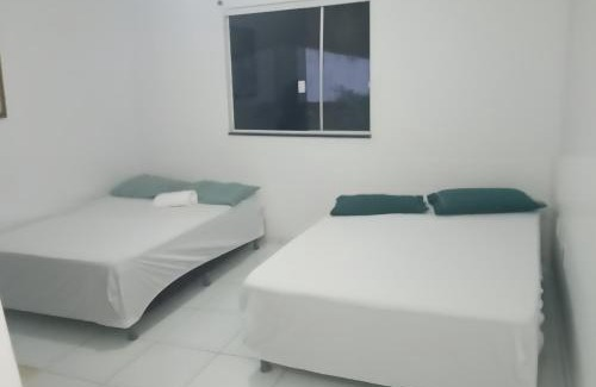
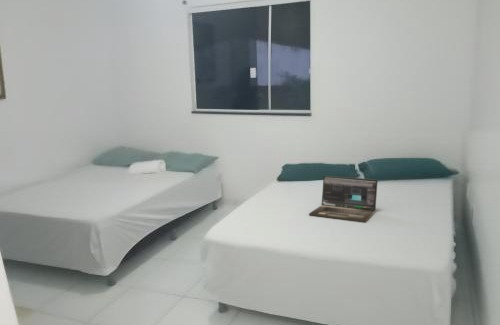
+ laptop (343, 197)
